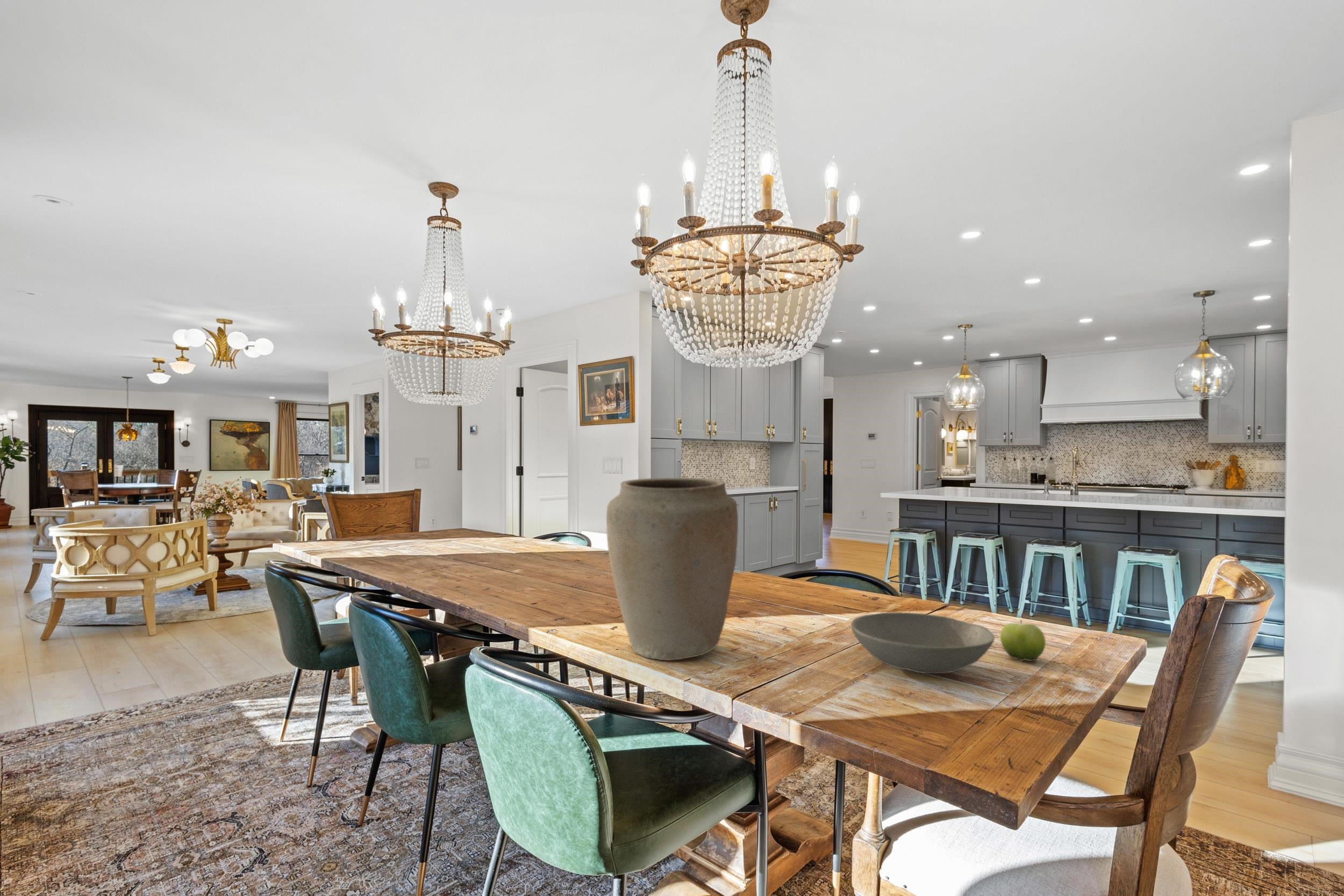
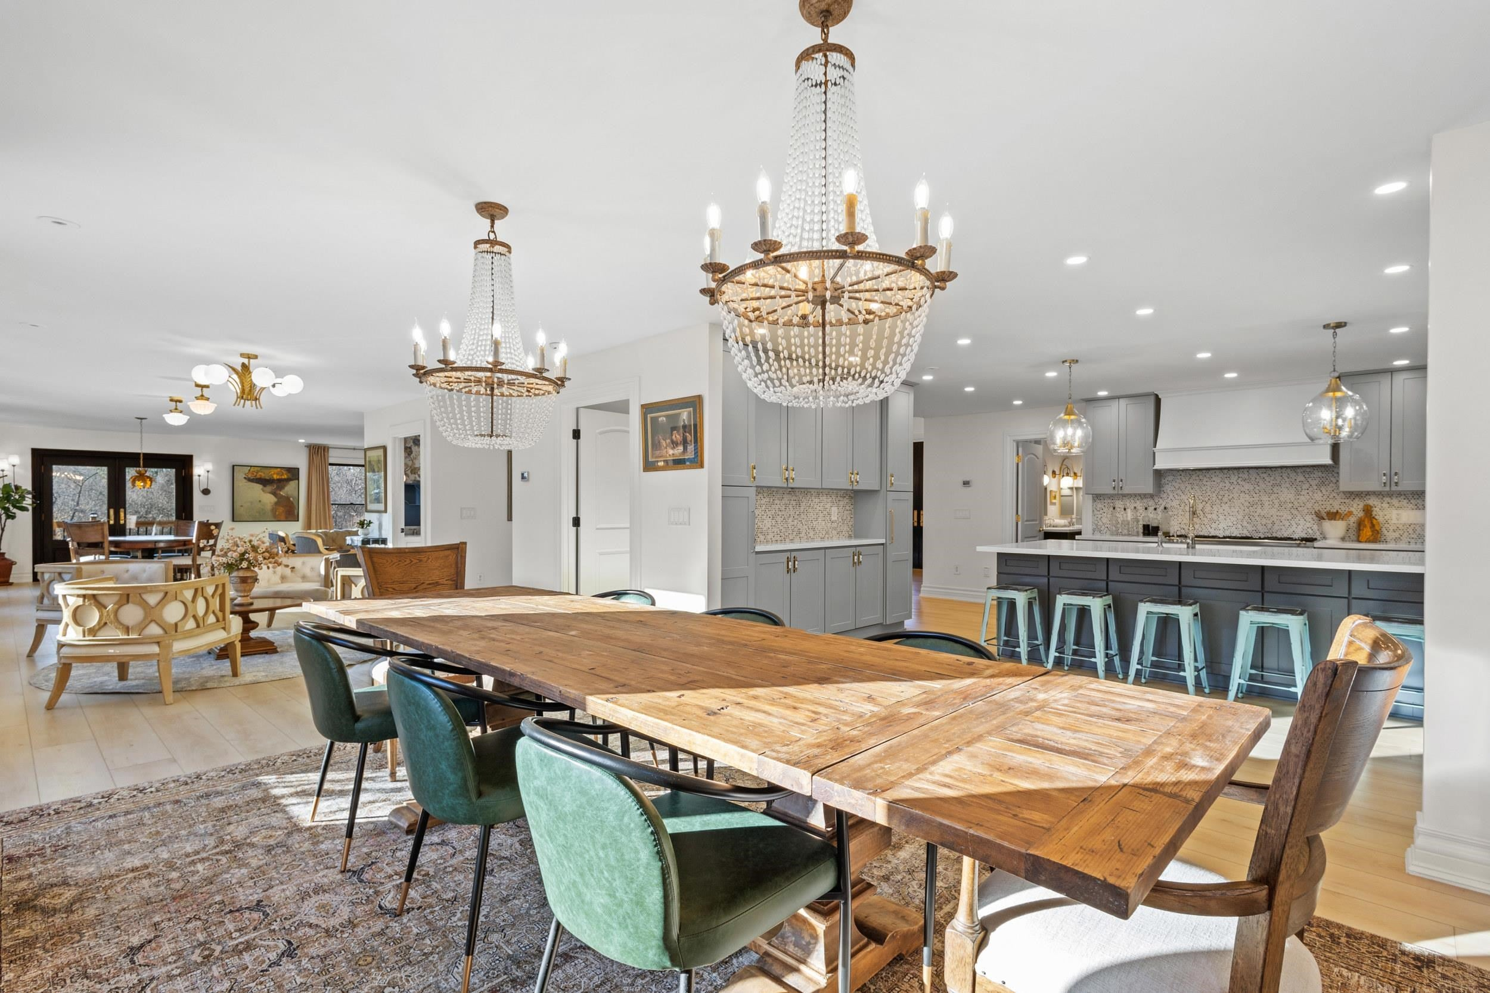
- fruit (1023, 640)
- bowl (920, 647)
- vase (671, 564)
